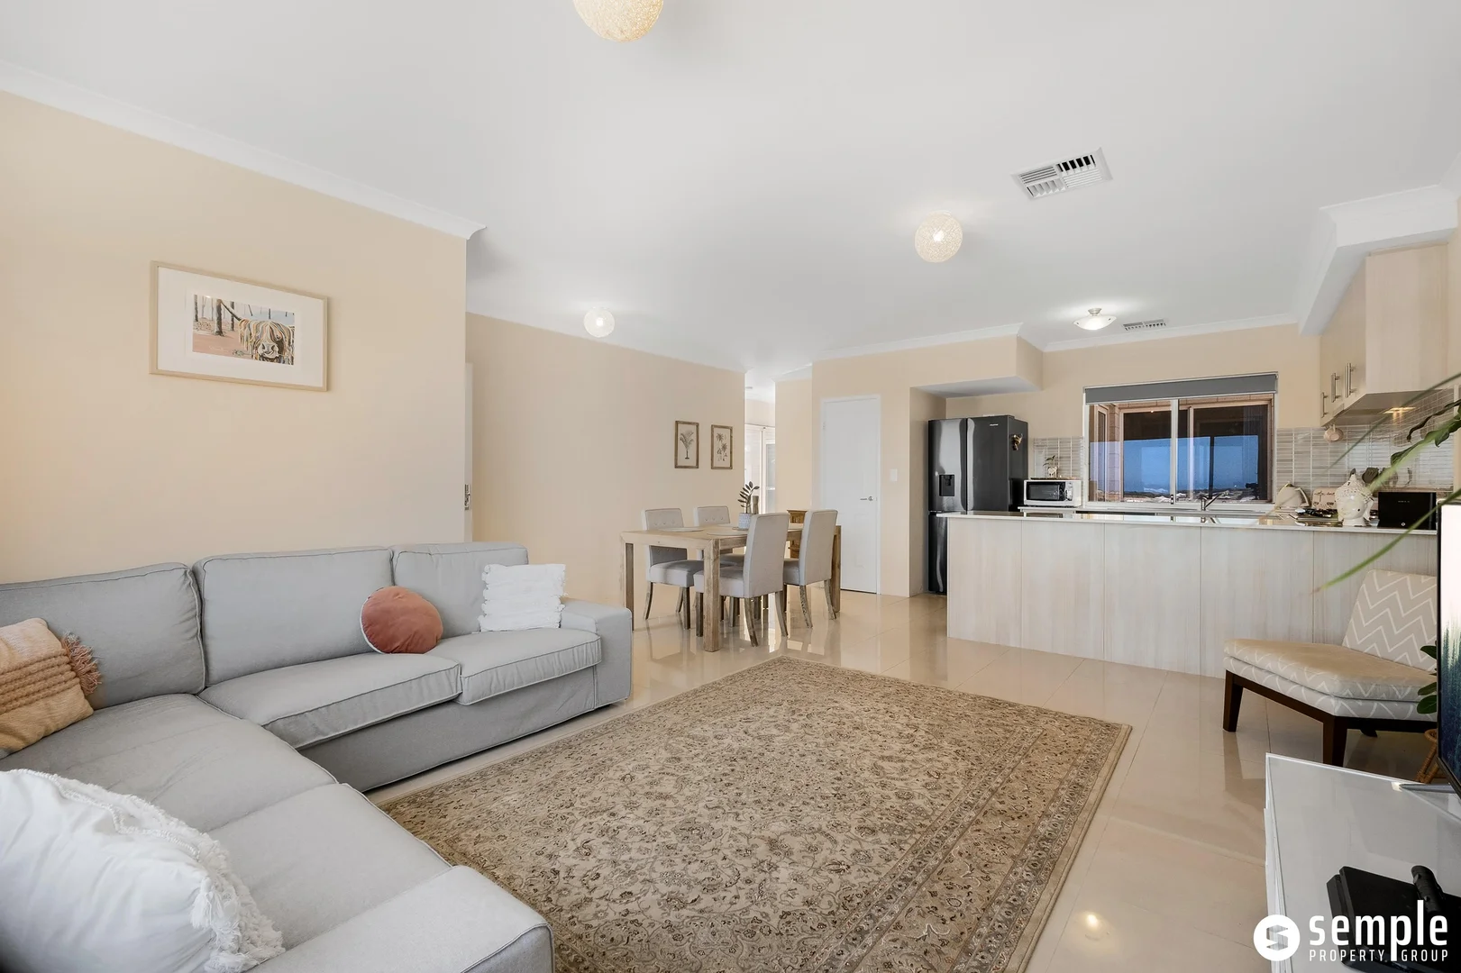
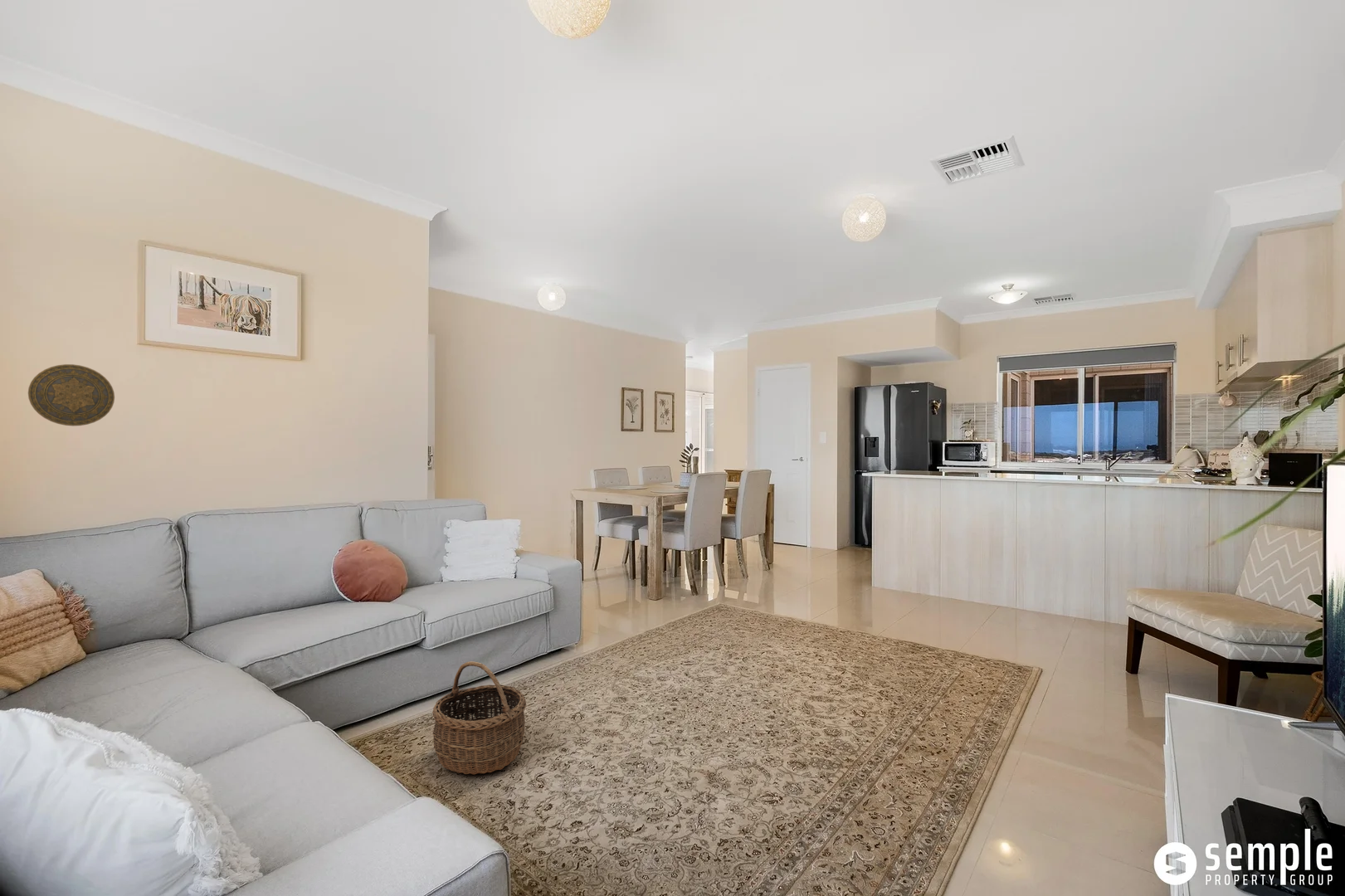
+ wicker basket (480, 709)
+ decorative plate (73, 395)
